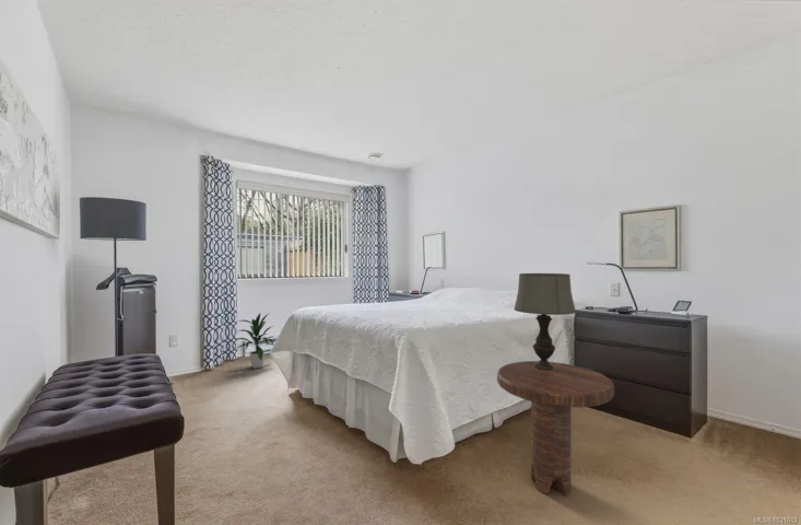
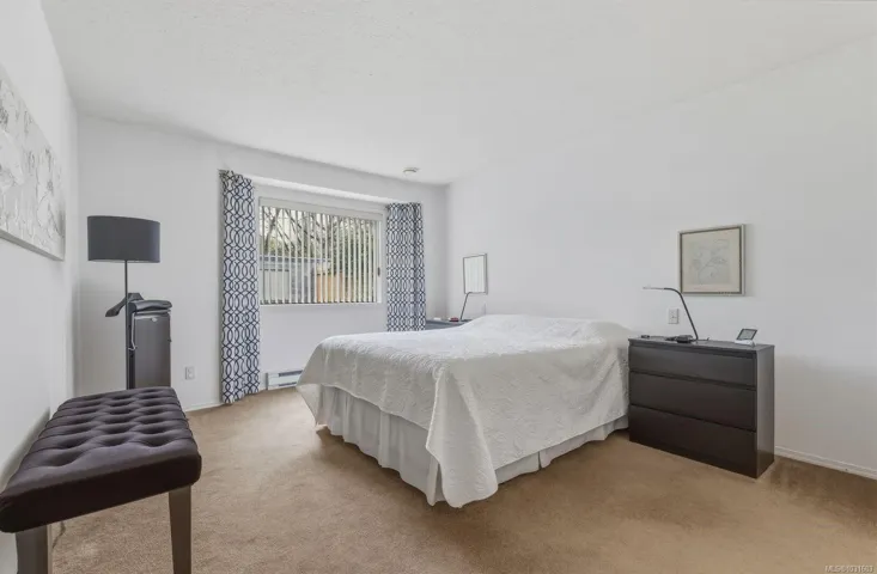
- side table (552, 430)
- indoor plant (256, 339)
- table lamp (543, 320)
